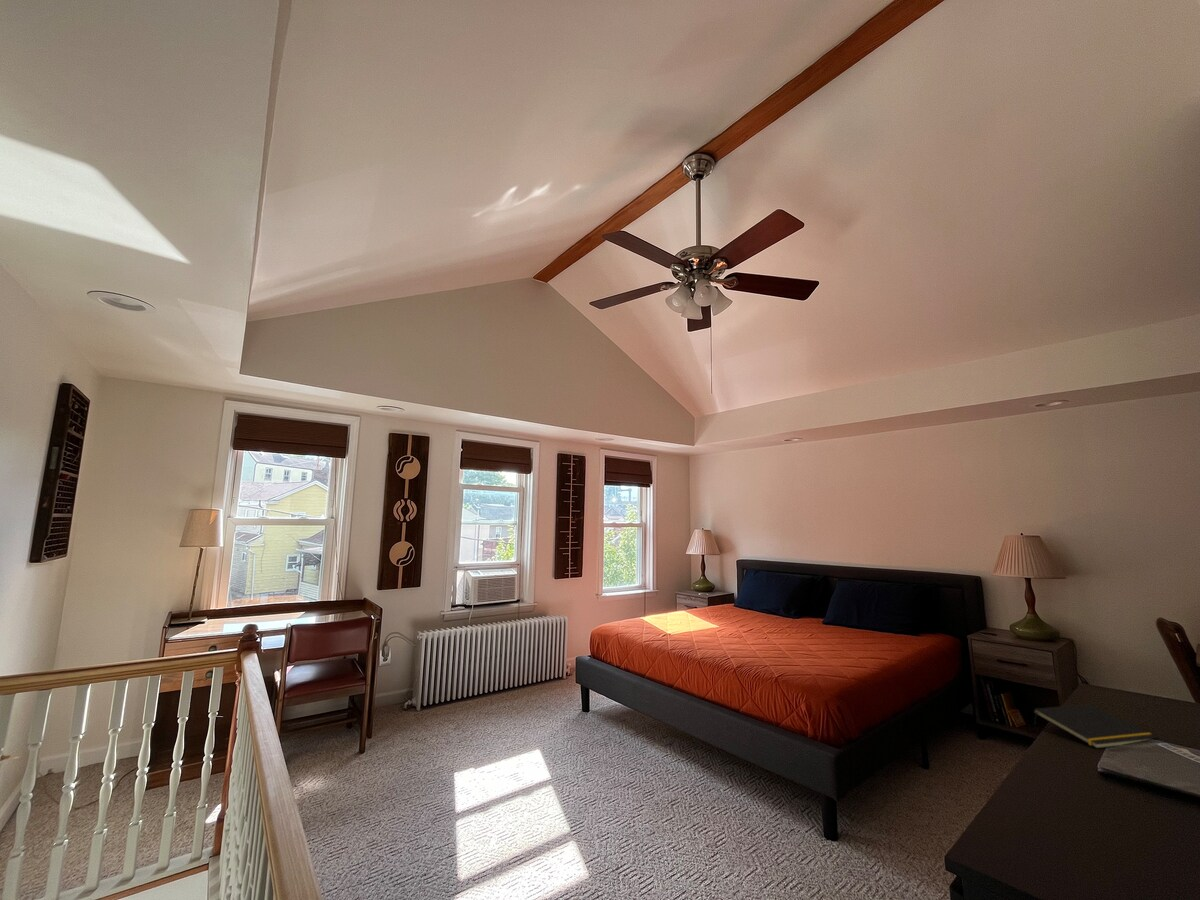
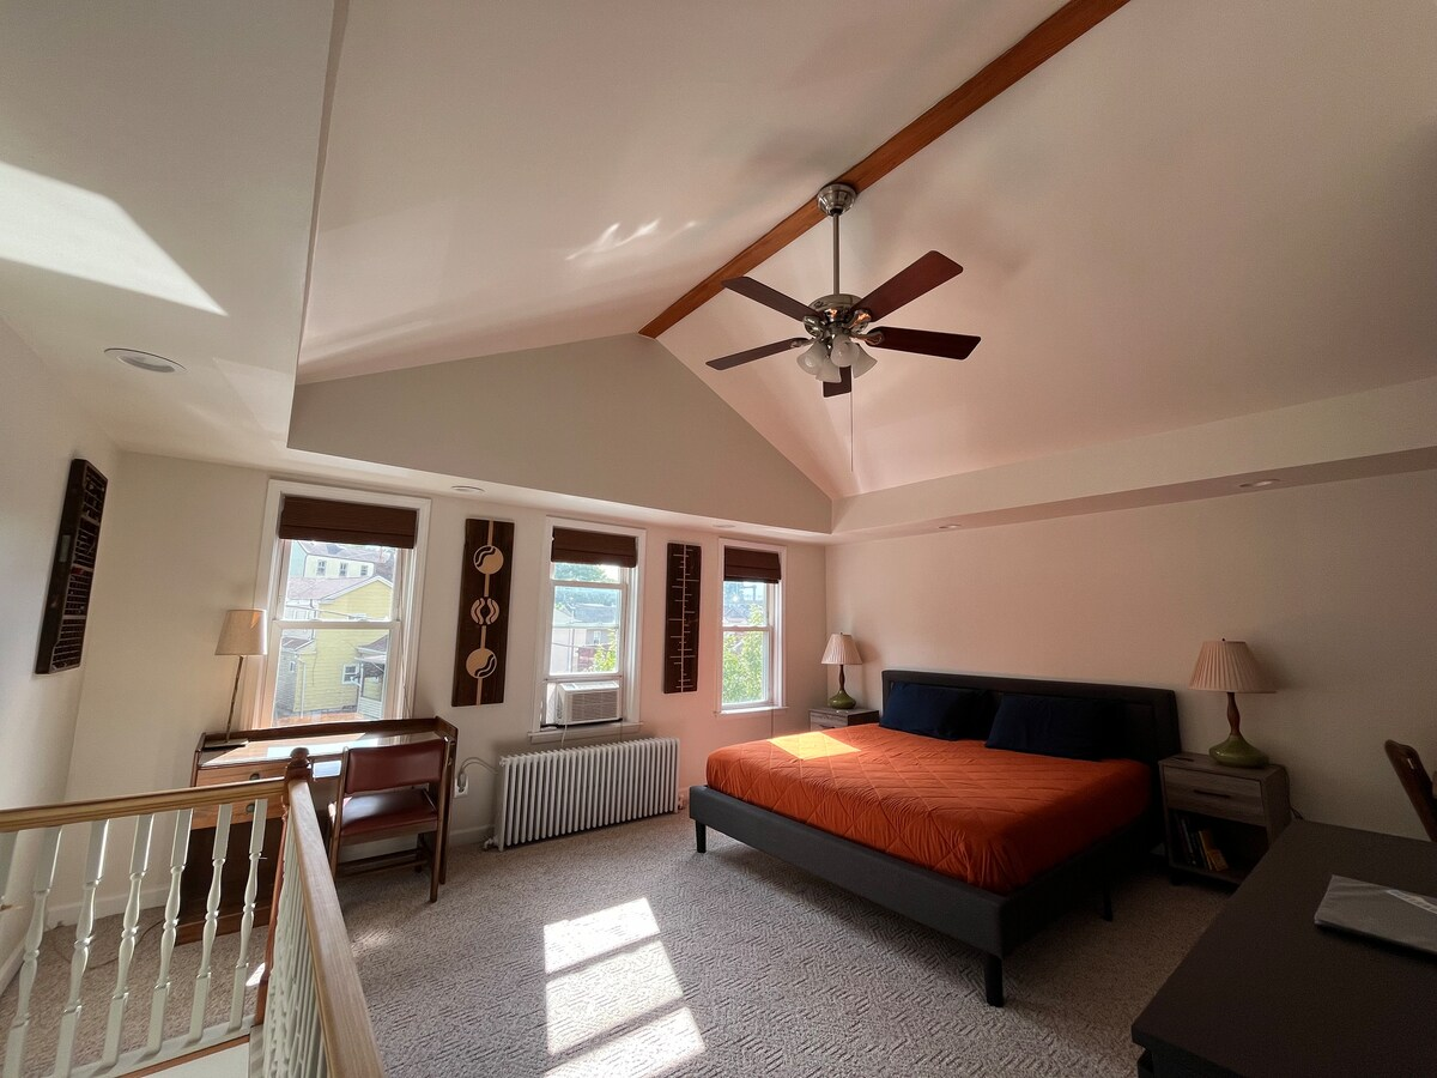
- notepad (1093, 724)
